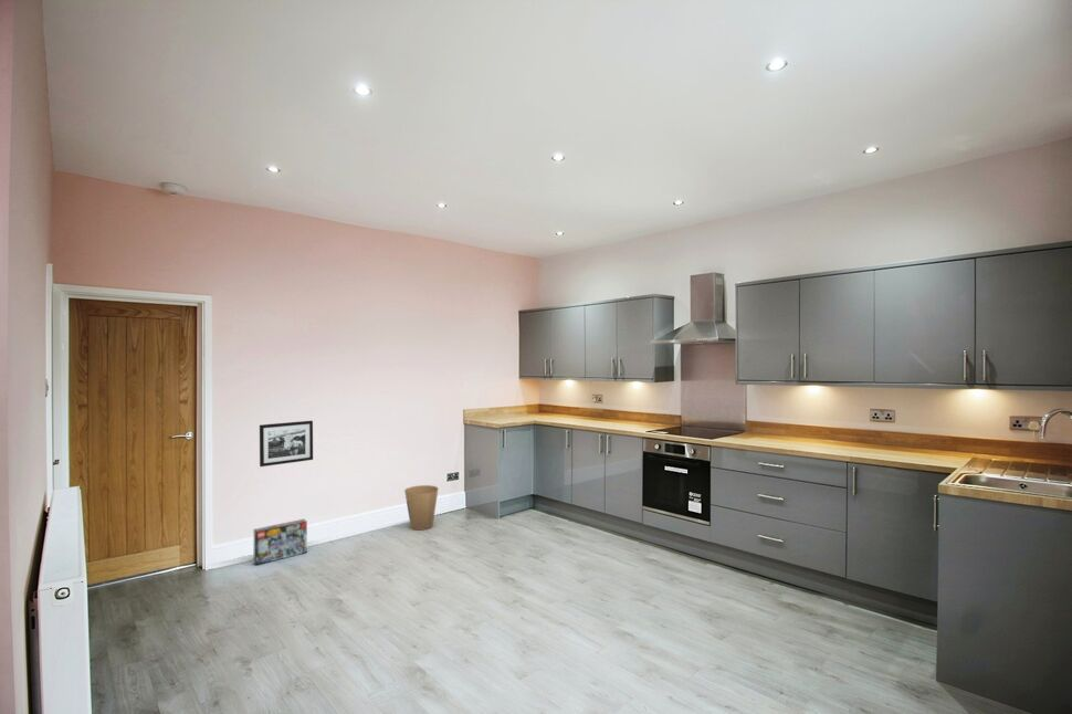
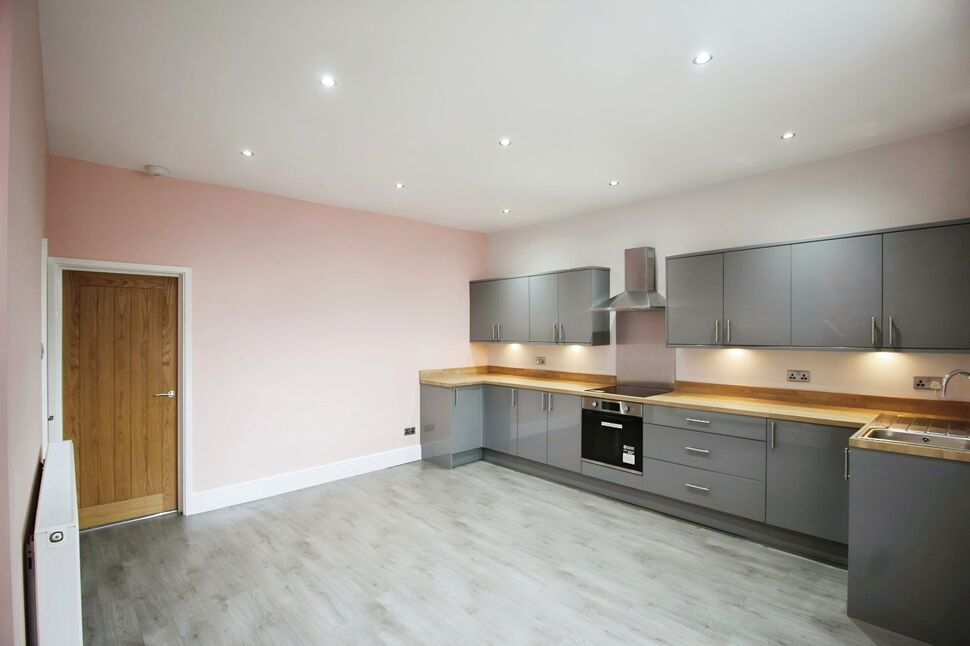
- picture frame (286, 442)
- box (281, 540)
- trash can (421, 507)
